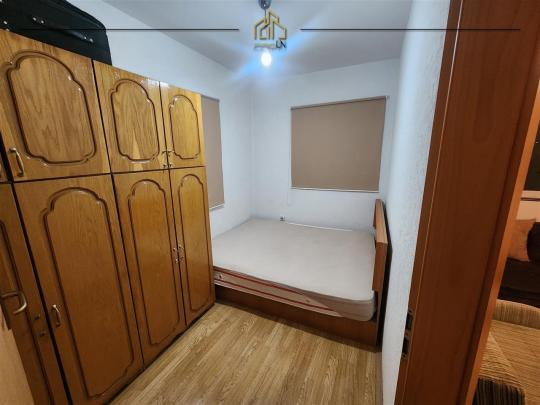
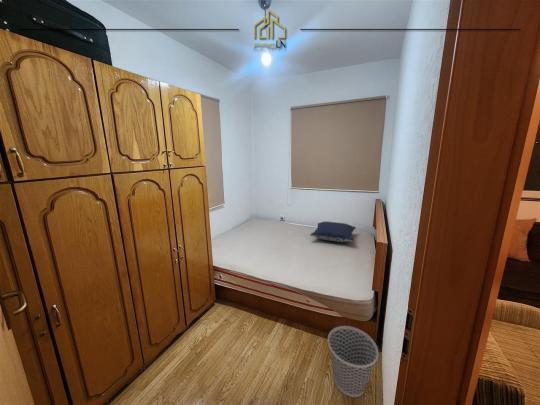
+ pillow (333, 231)
+ wastebasket (350, 363)
